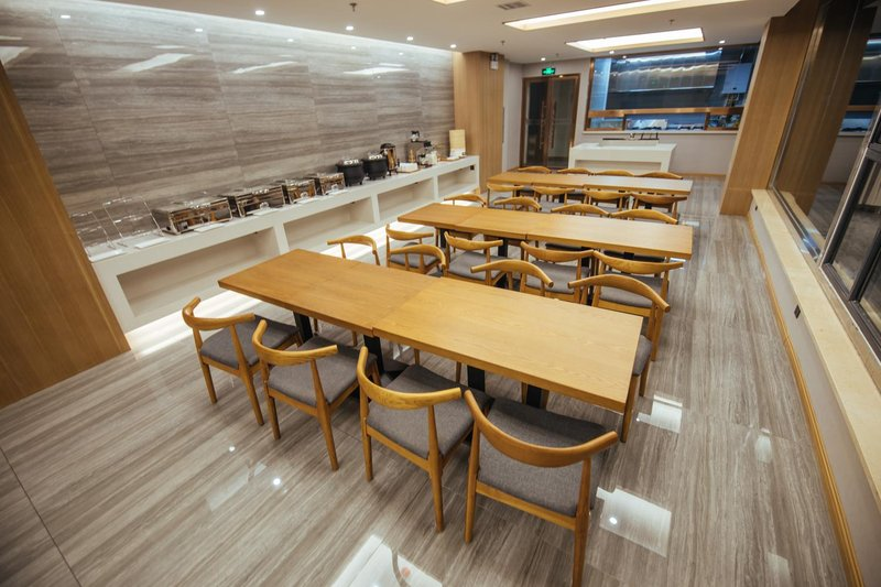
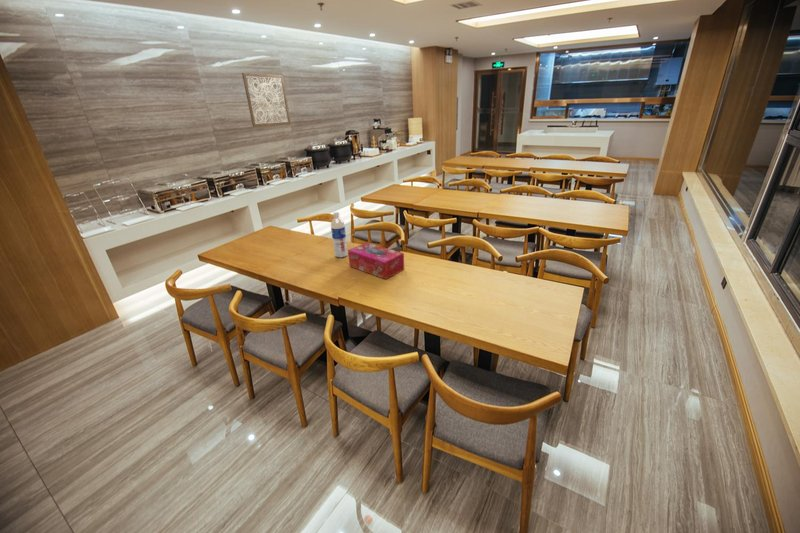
+ wall art (266, 100)
+ water bottle (338, 234)
+ tissue box (375, 259)
